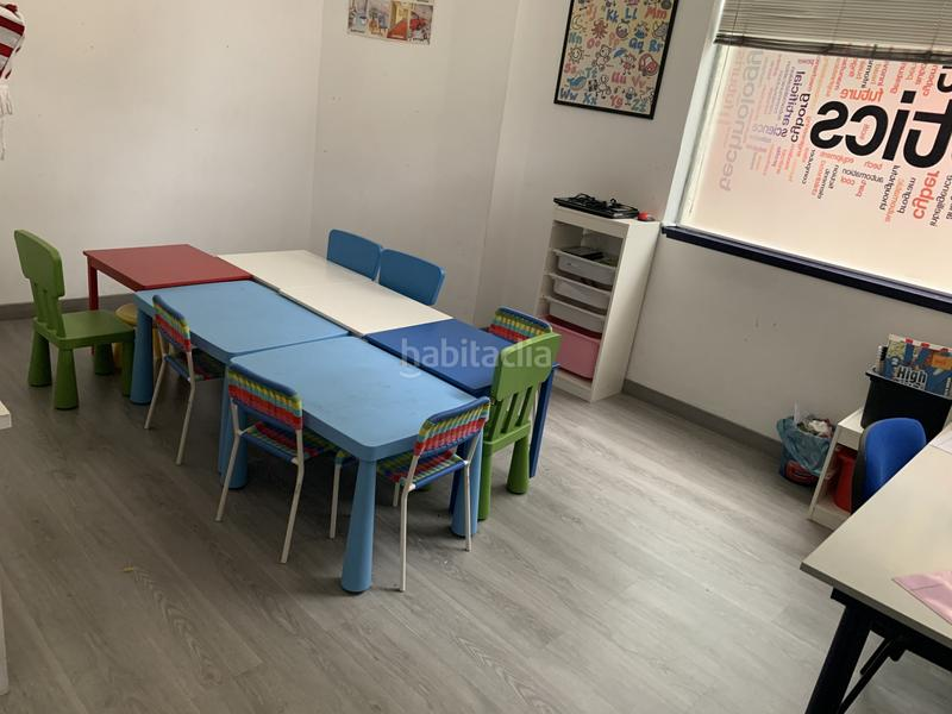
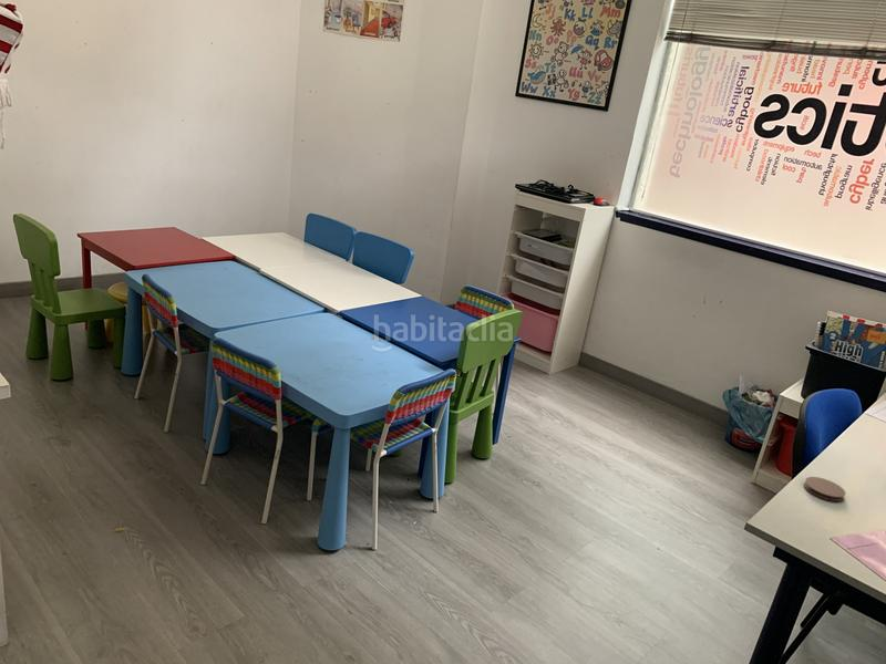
+ coaster (824, 488)
